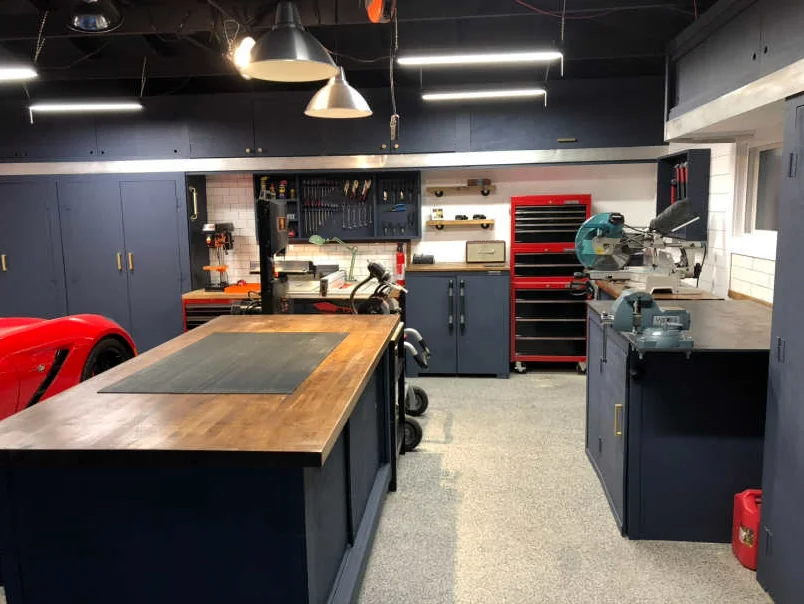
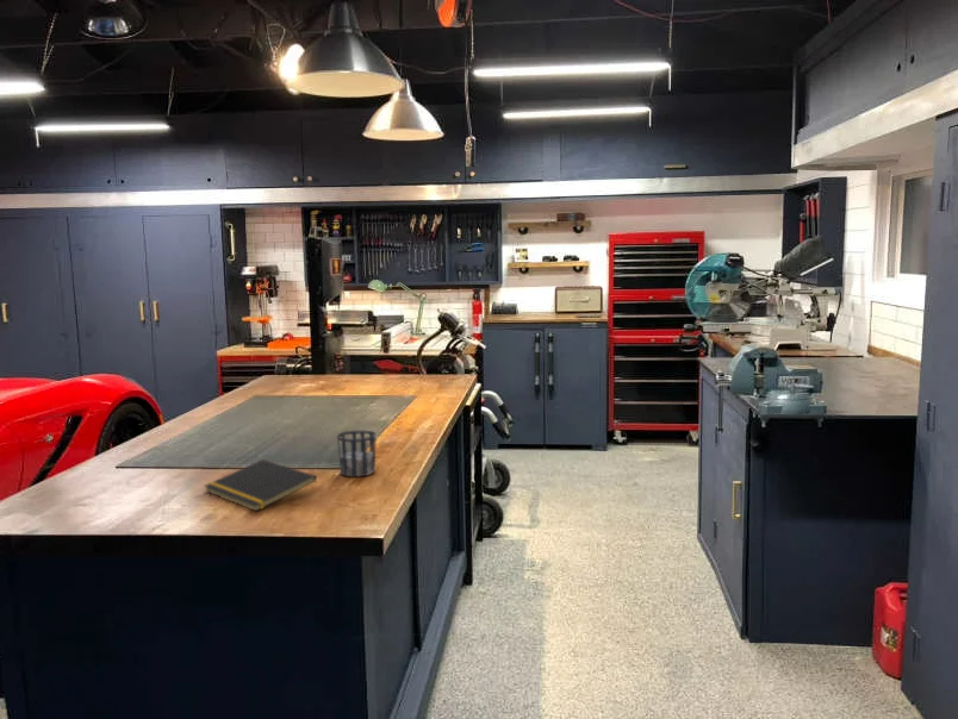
+ notepad (260, 483)
+ cup (356, 452)
